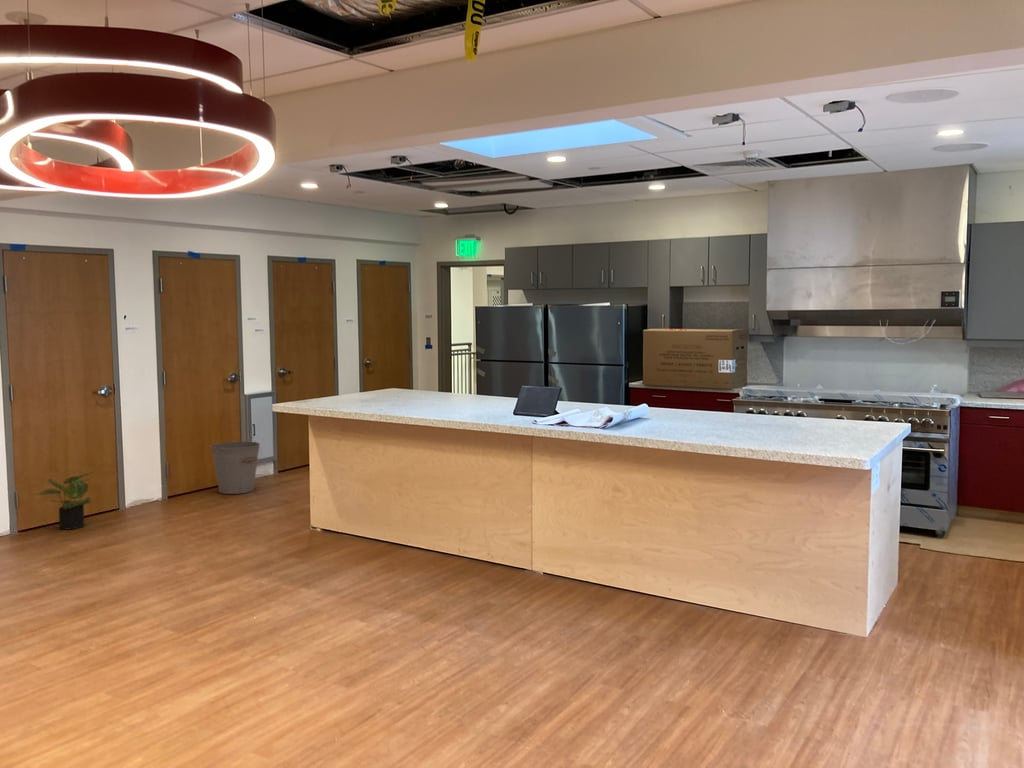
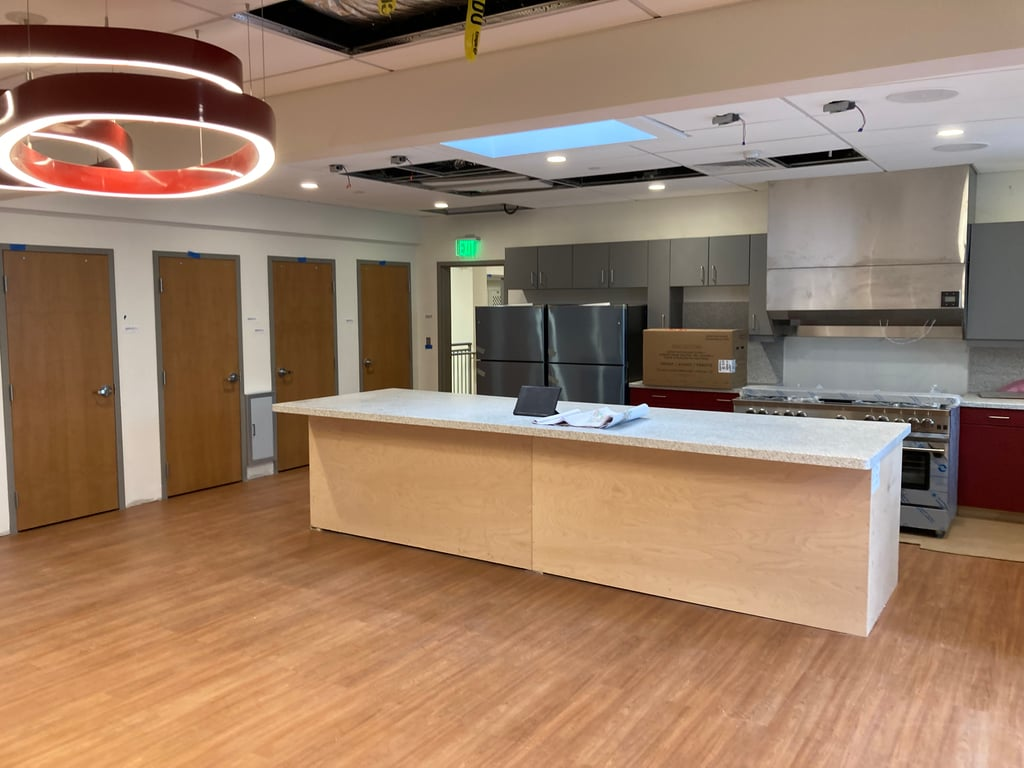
- potted plant (70, 499)
- bucket (236, 467)
